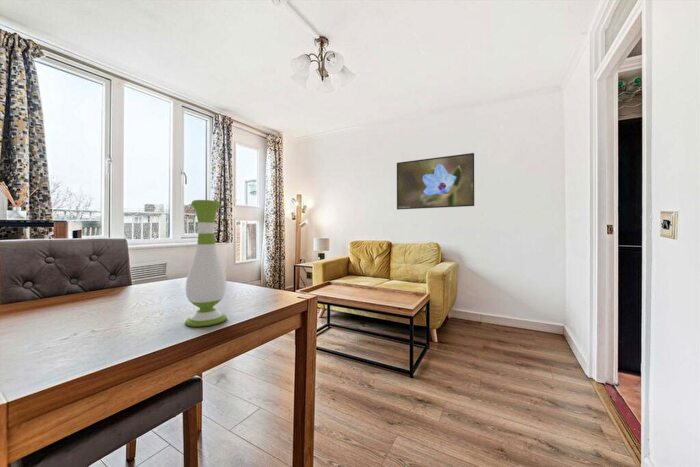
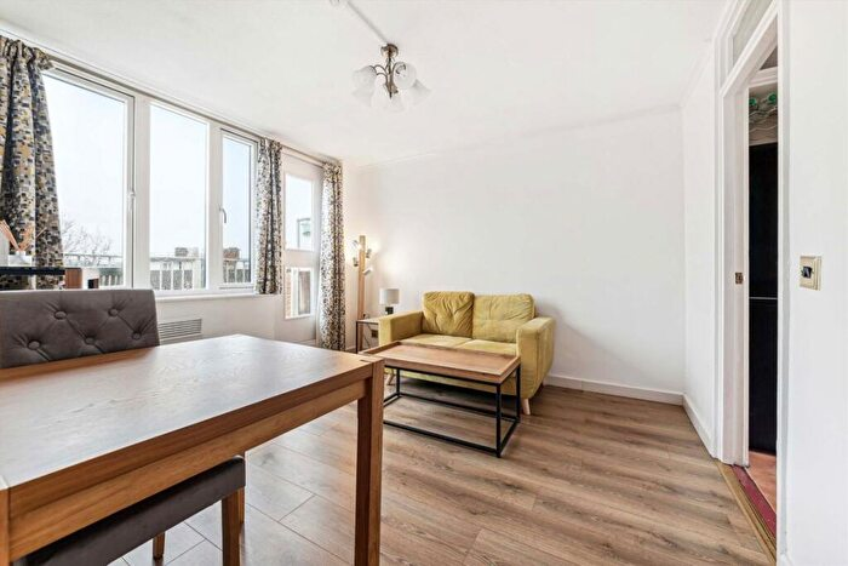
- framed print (433, 183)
- vase (206, 260)
